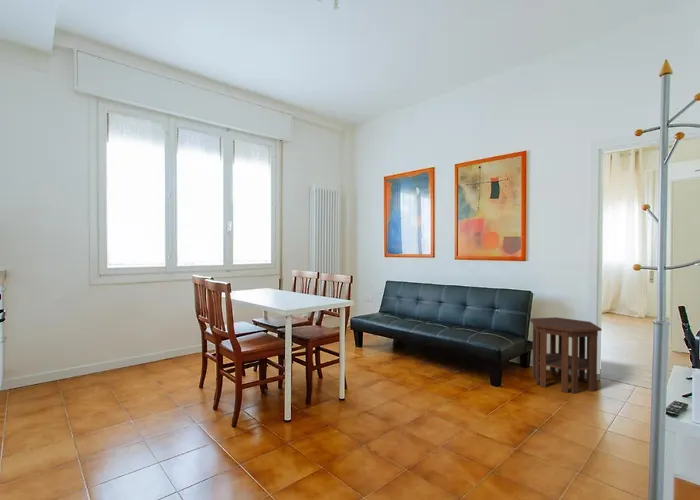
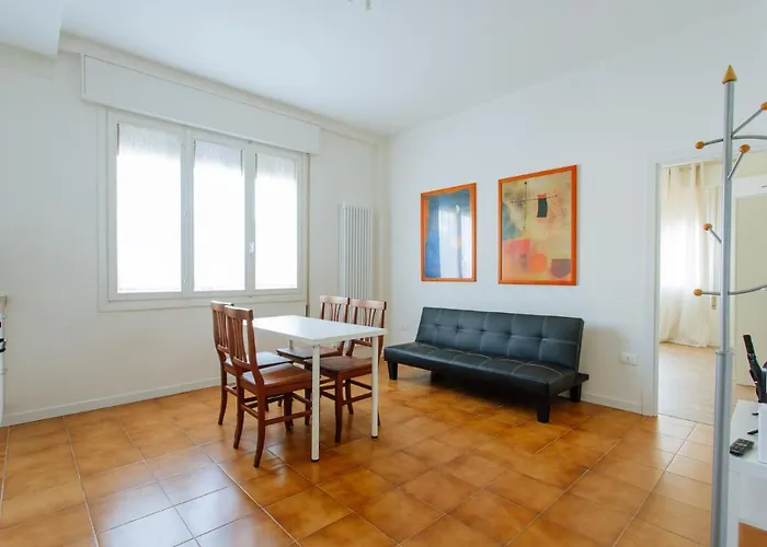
- side table (563, 352)
